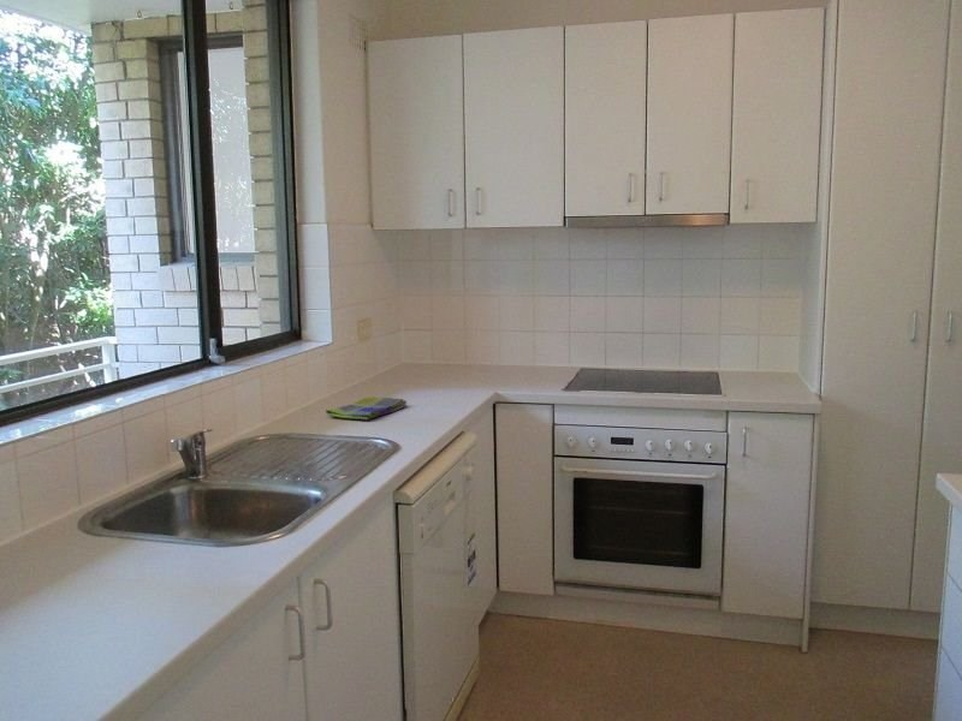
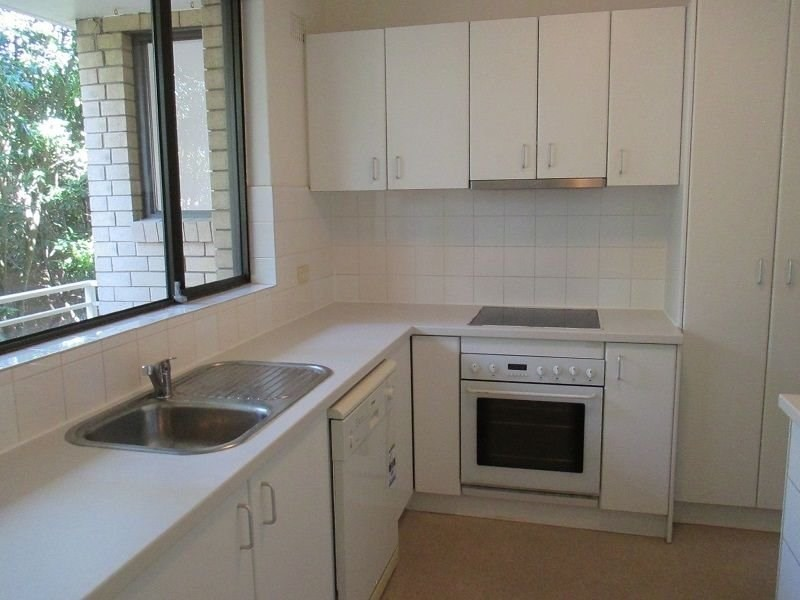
- dish towel (367, 407)
